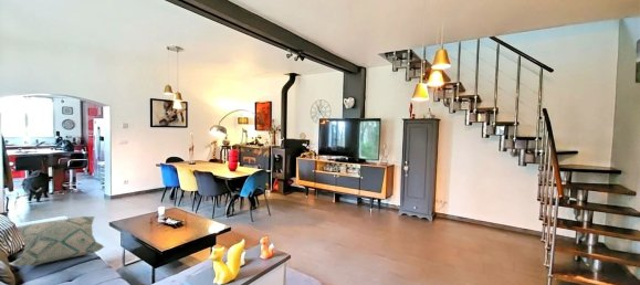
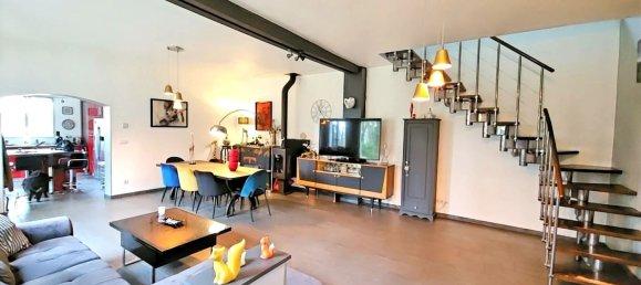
- decorative pillow (60, 239)
